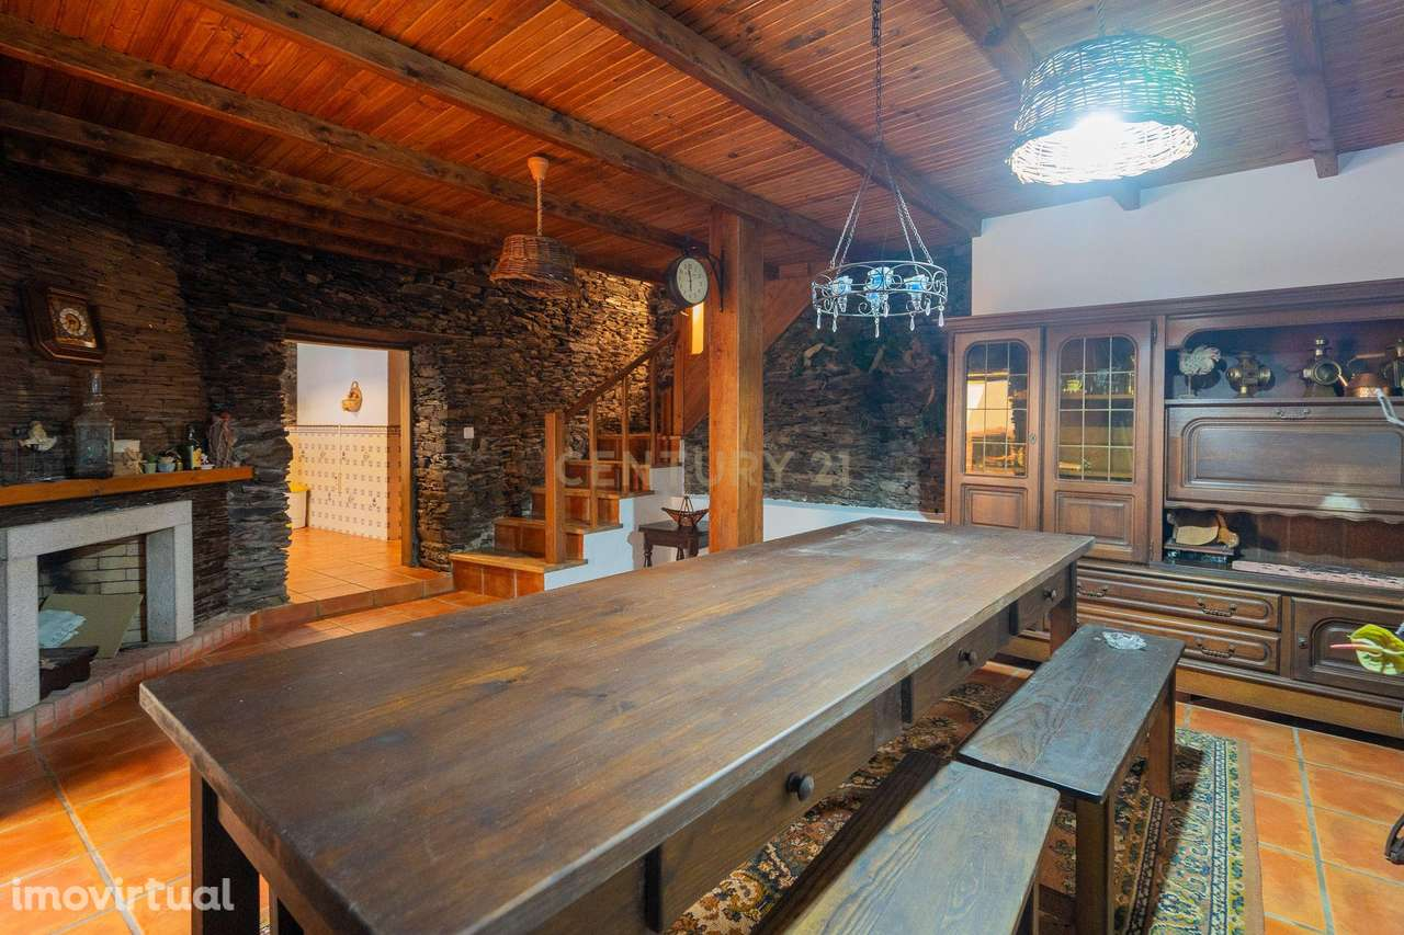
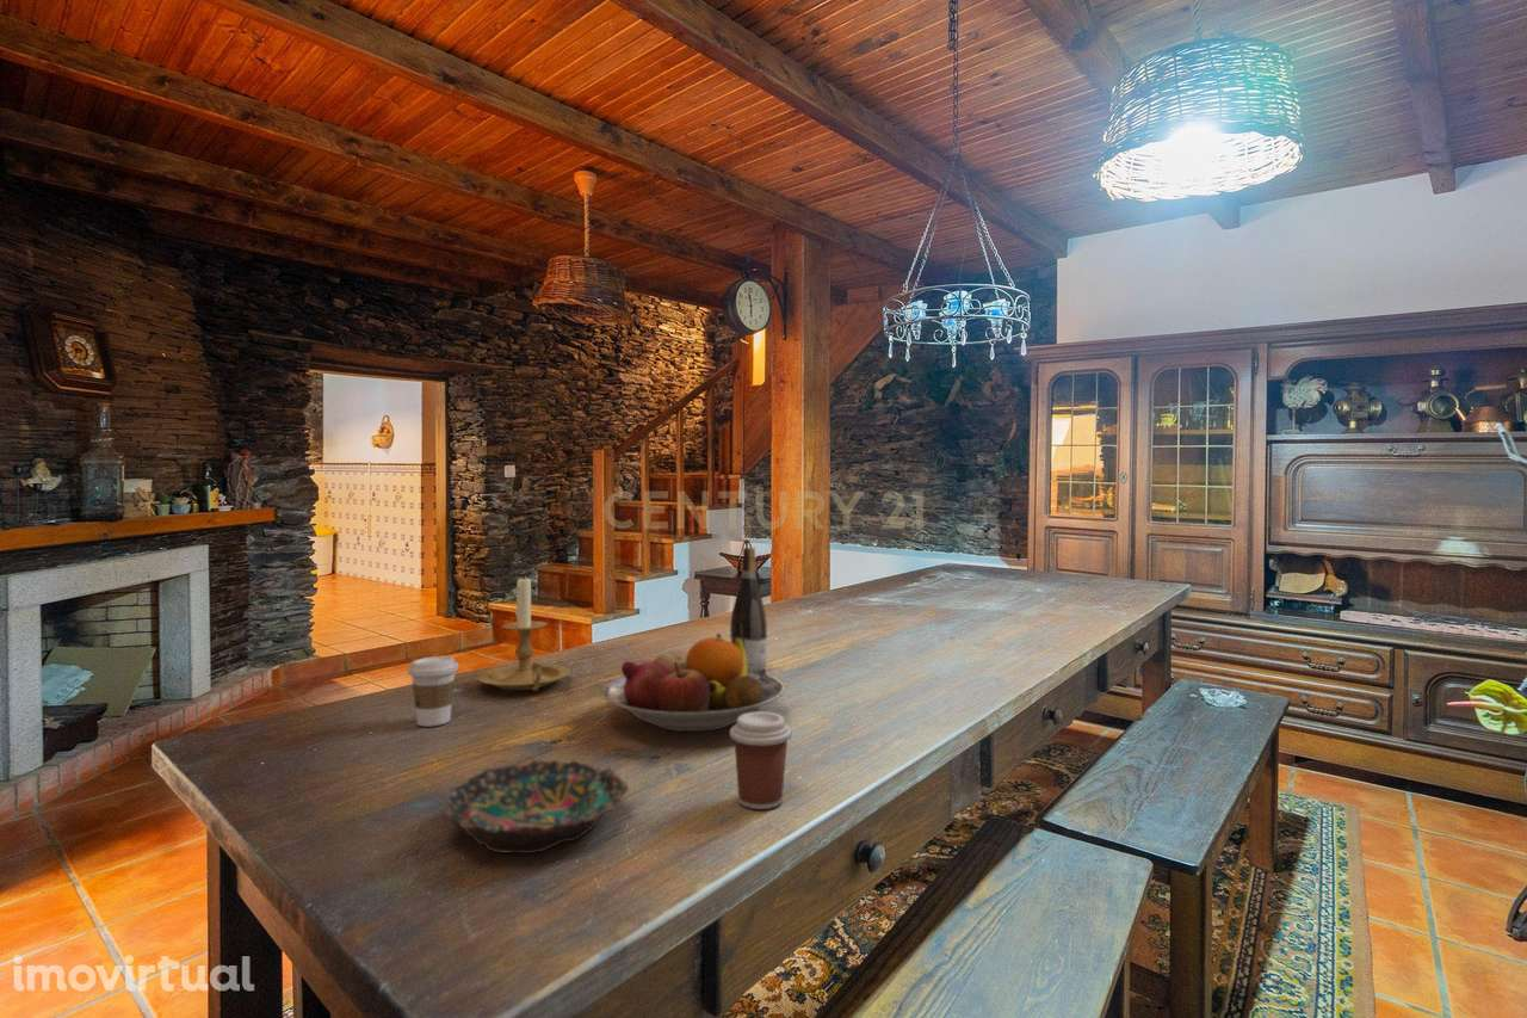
+ fruit bowl (694, 679)
+ wine bottle (748, 611)
+ coffee cup (433, 690)
+ candle holder (524, 629)
+ coffee cup (760, 759)
+ bowl (538, 806)
